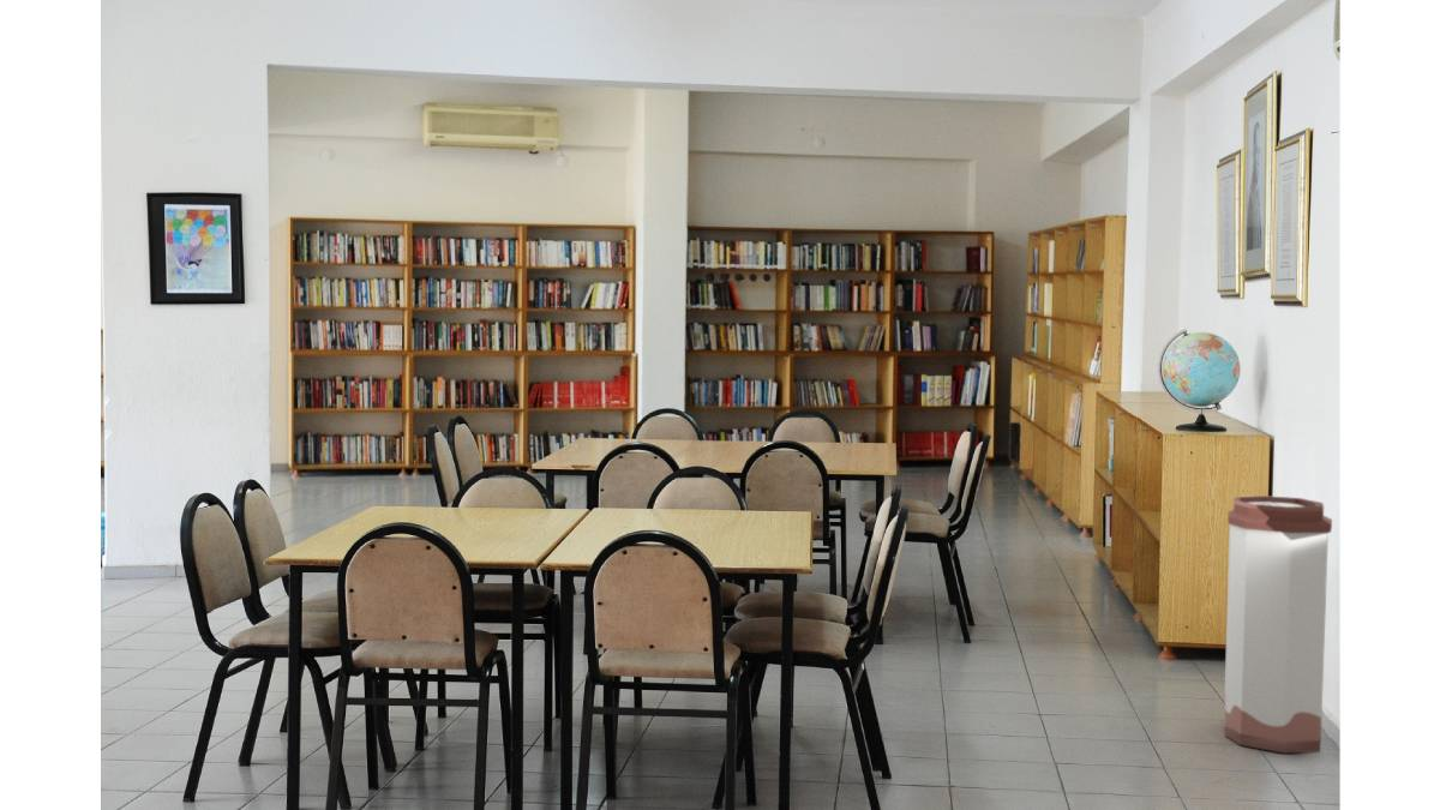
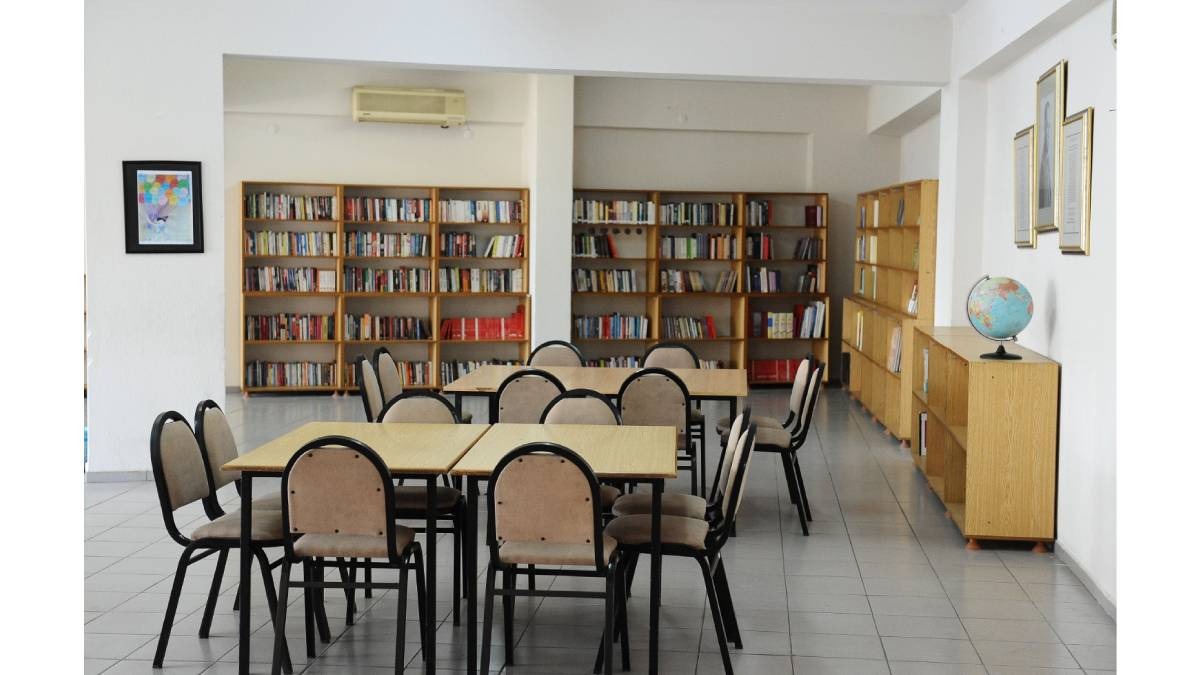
- trash can (1276, 619)
